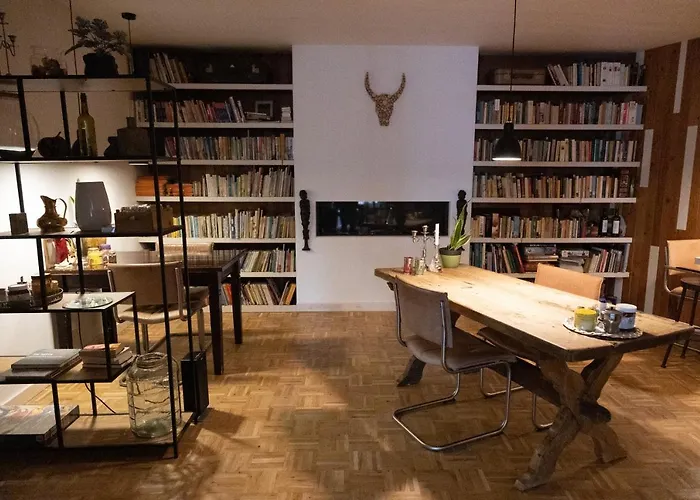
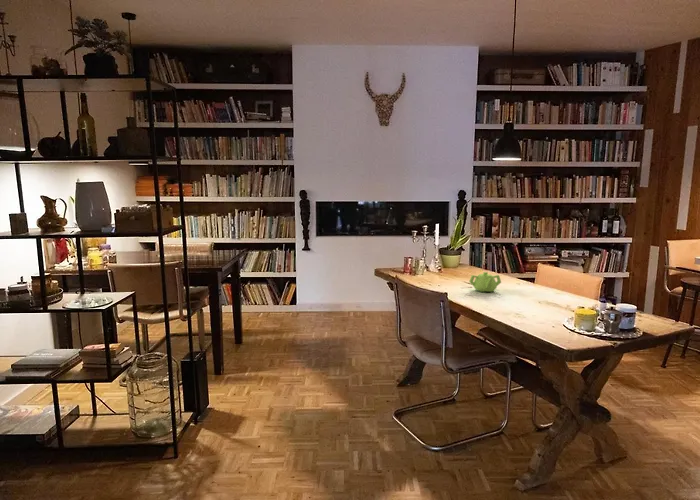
+ teapot (485, 281)
